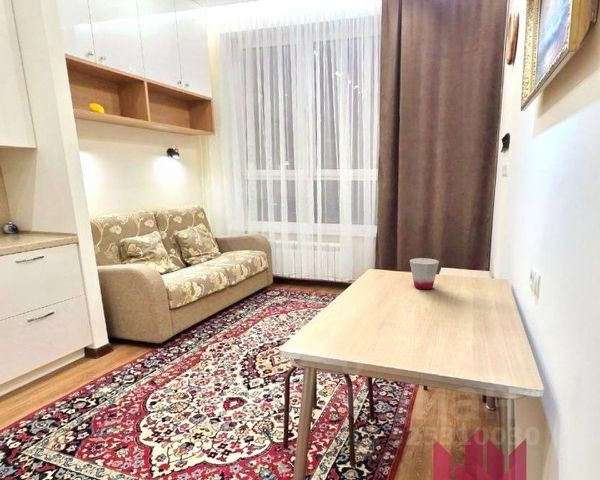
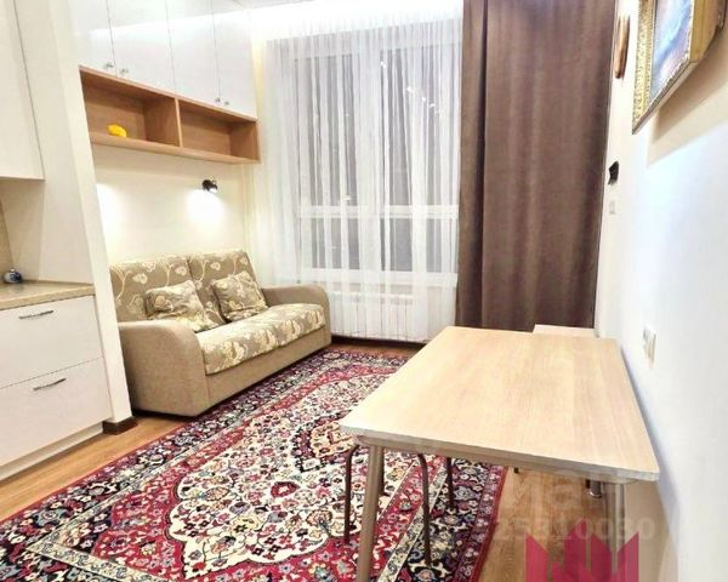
- cup (423, 274)
